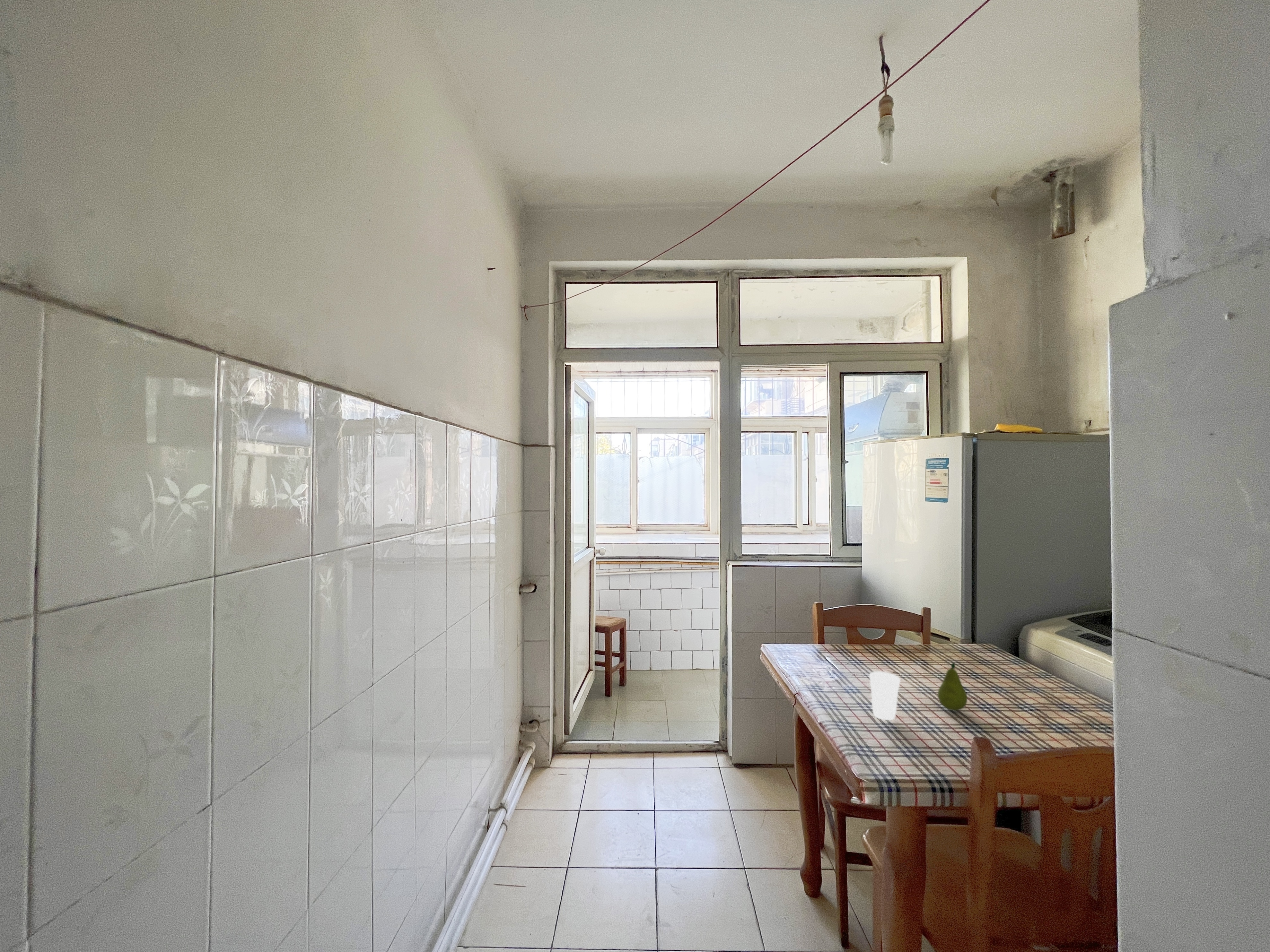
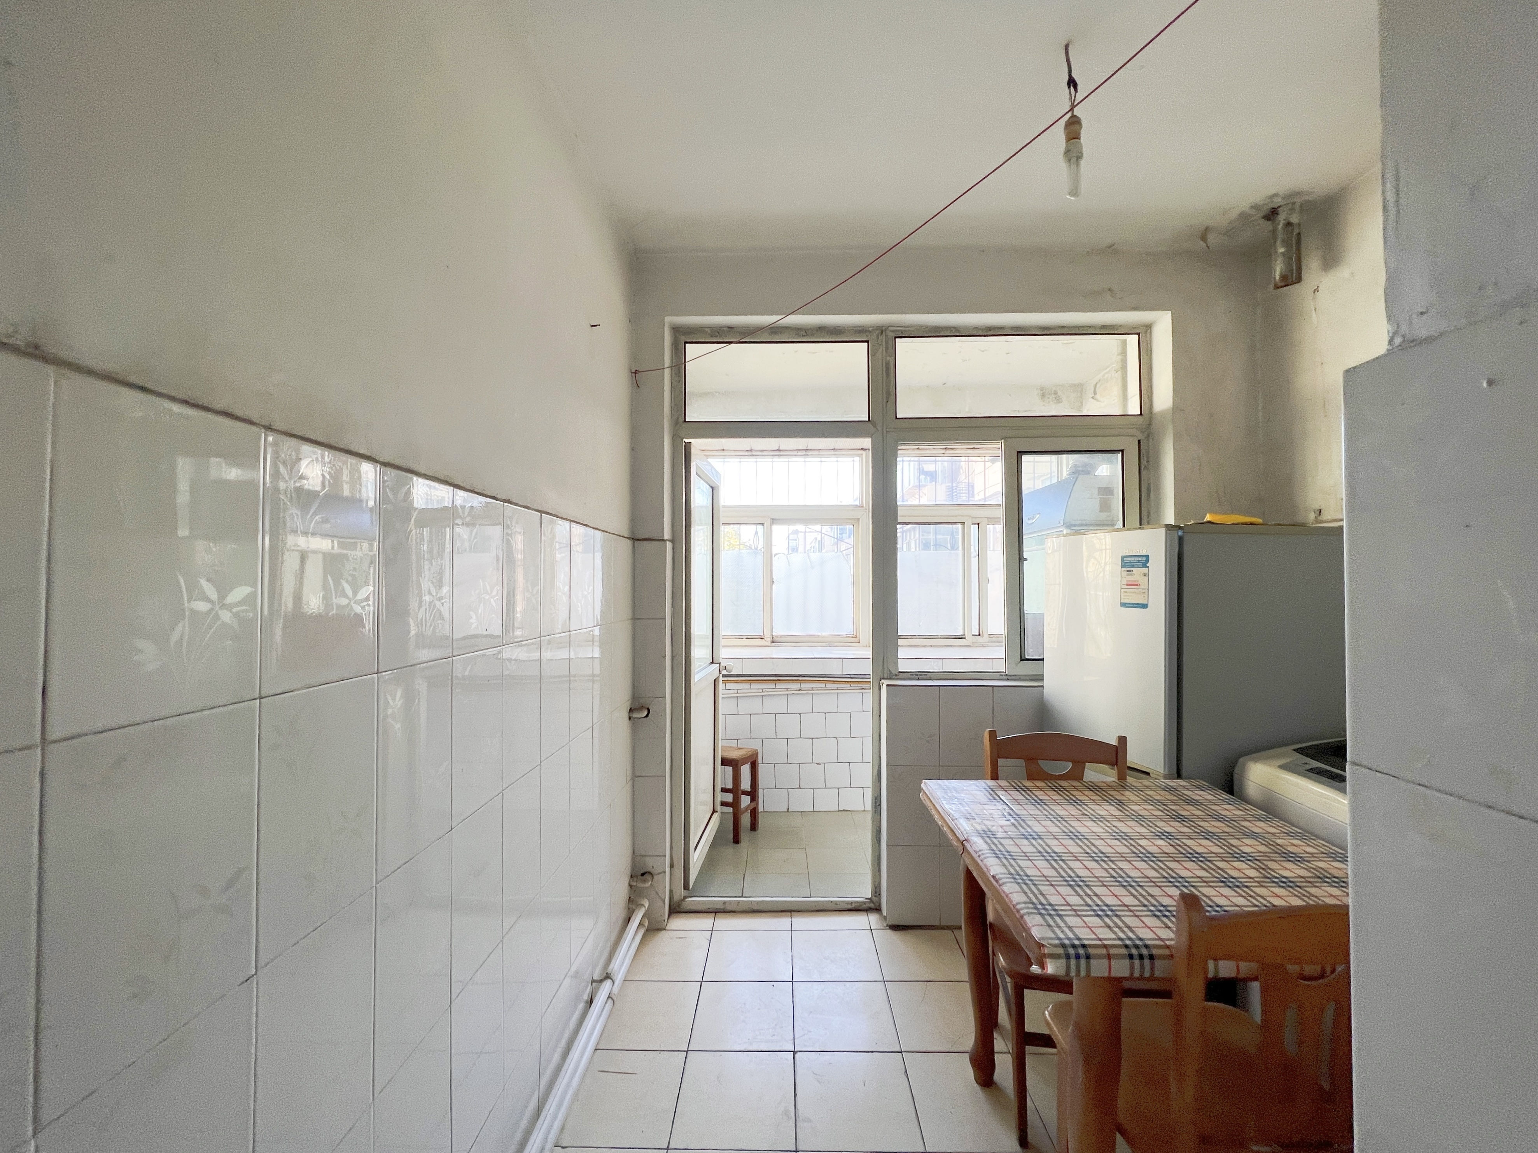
- cup (885, 696)
- fruit (952, 686)
